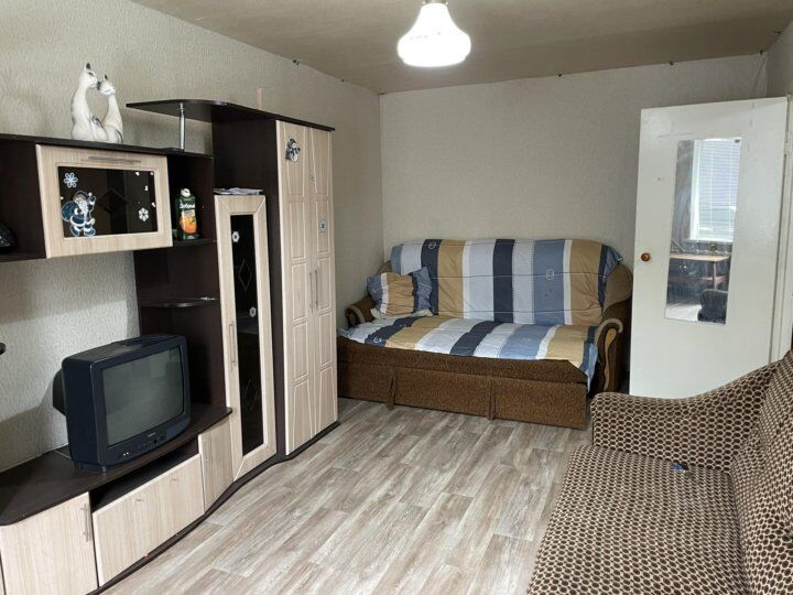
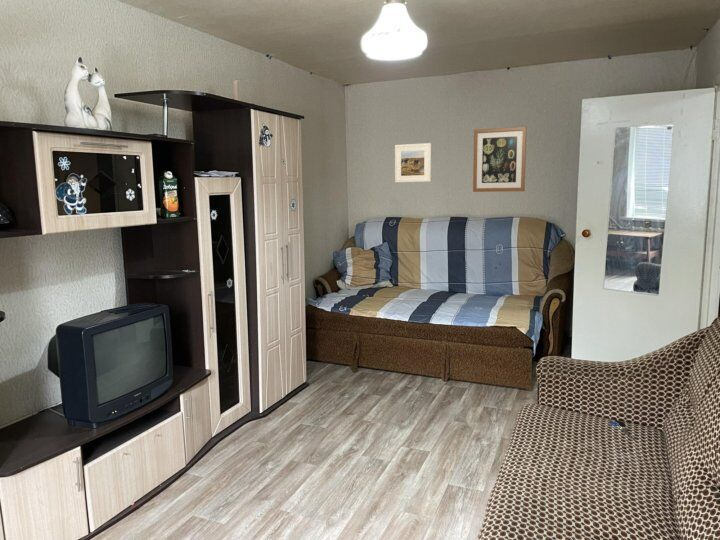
+ wall art (499, 160)
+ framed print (412, 163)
